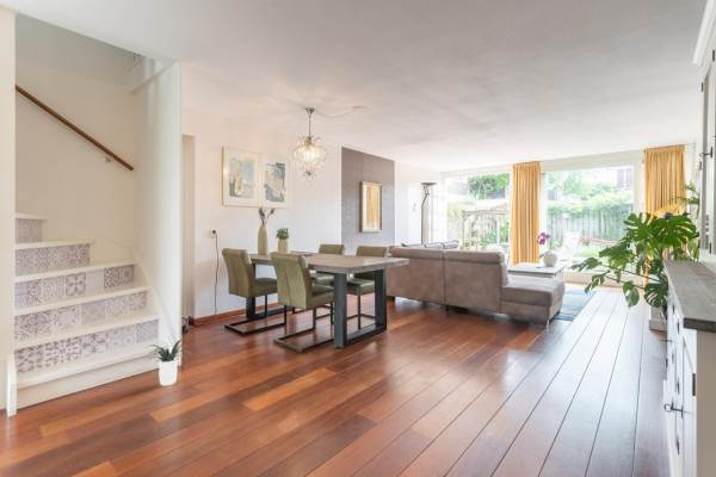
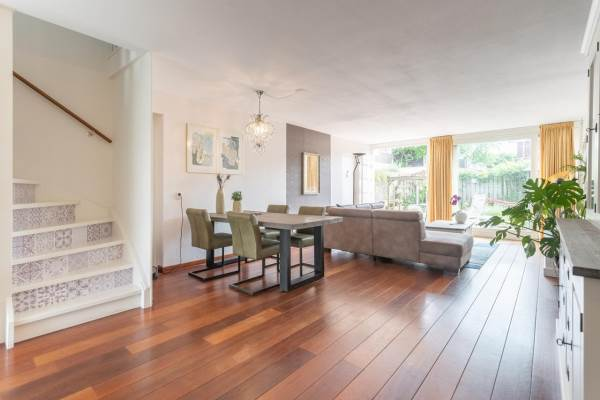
- potted plant (168, 363)
